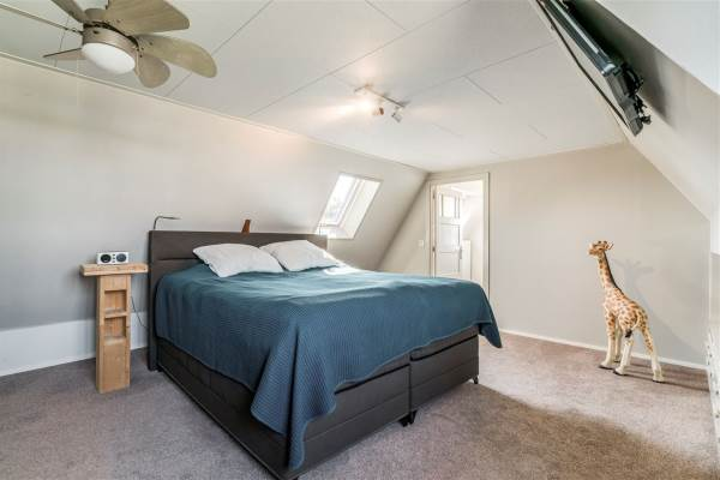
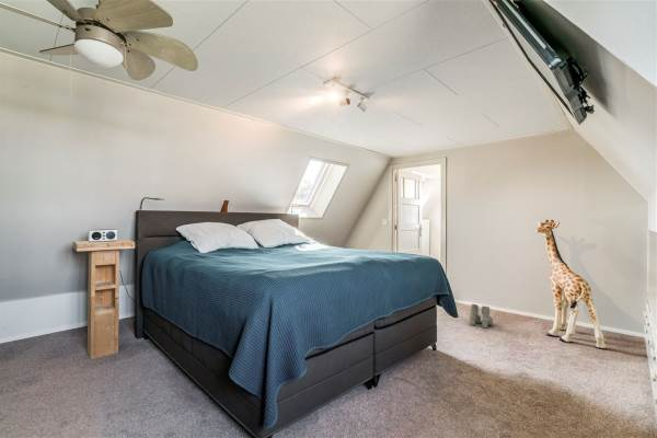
+ boots (480, 315)
